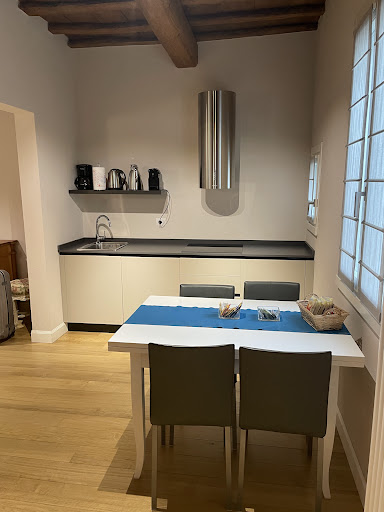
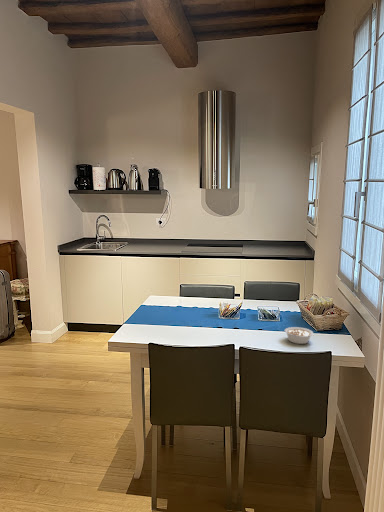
+ legume (299, 335)
